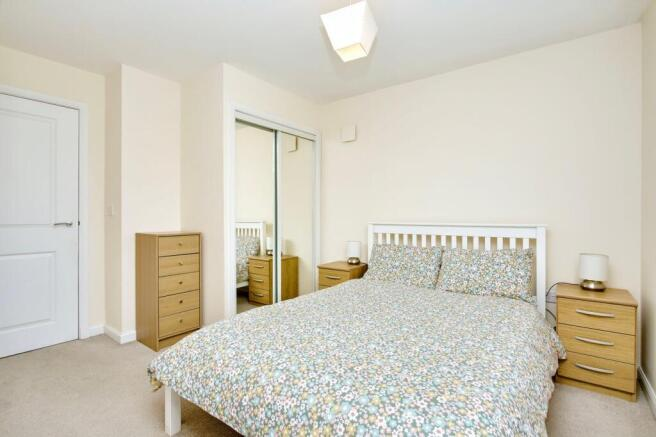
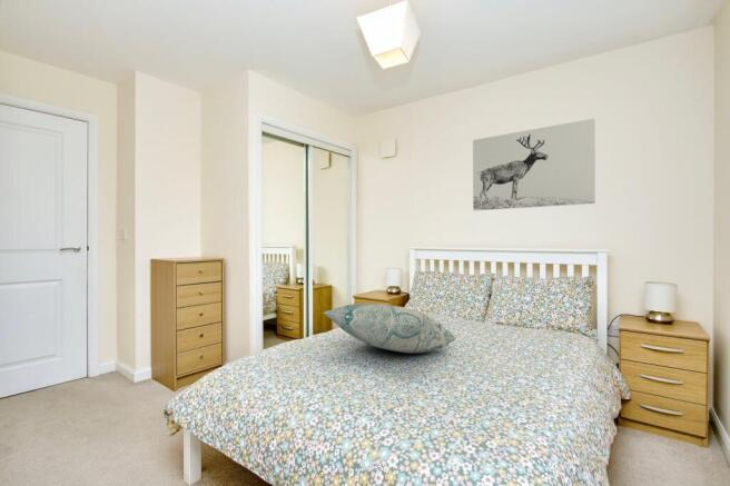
+ decorative pillow (389, 328)
+ wall art (527, 168)
